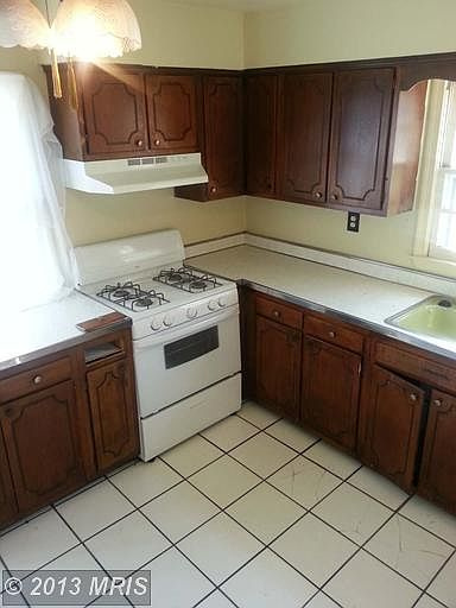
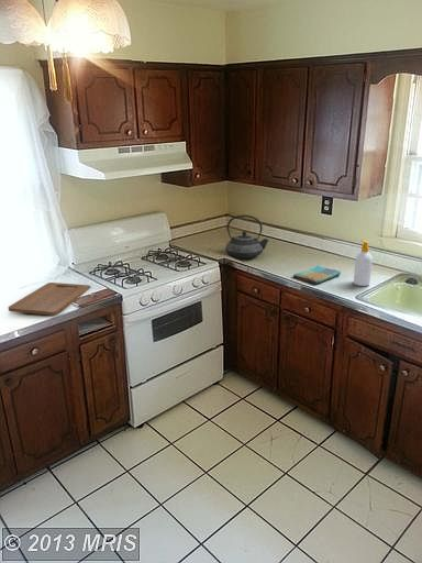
+ cutting board (52, 297)
+ soap bottle (363, 262)
+ dish towel (316, 274)
+ teapot (246, 235)
